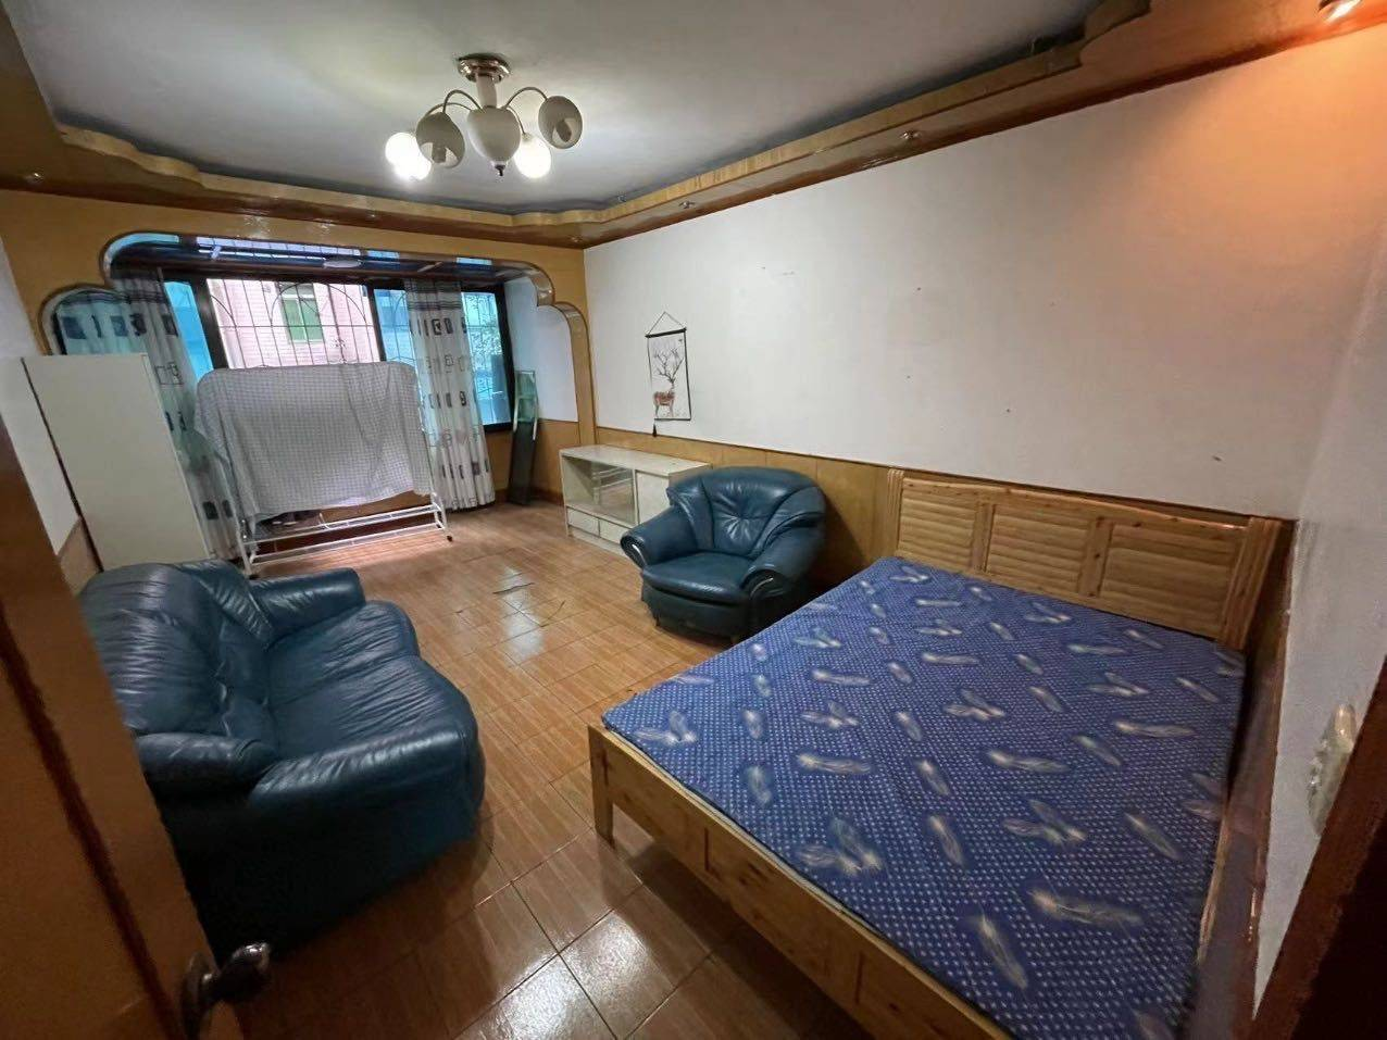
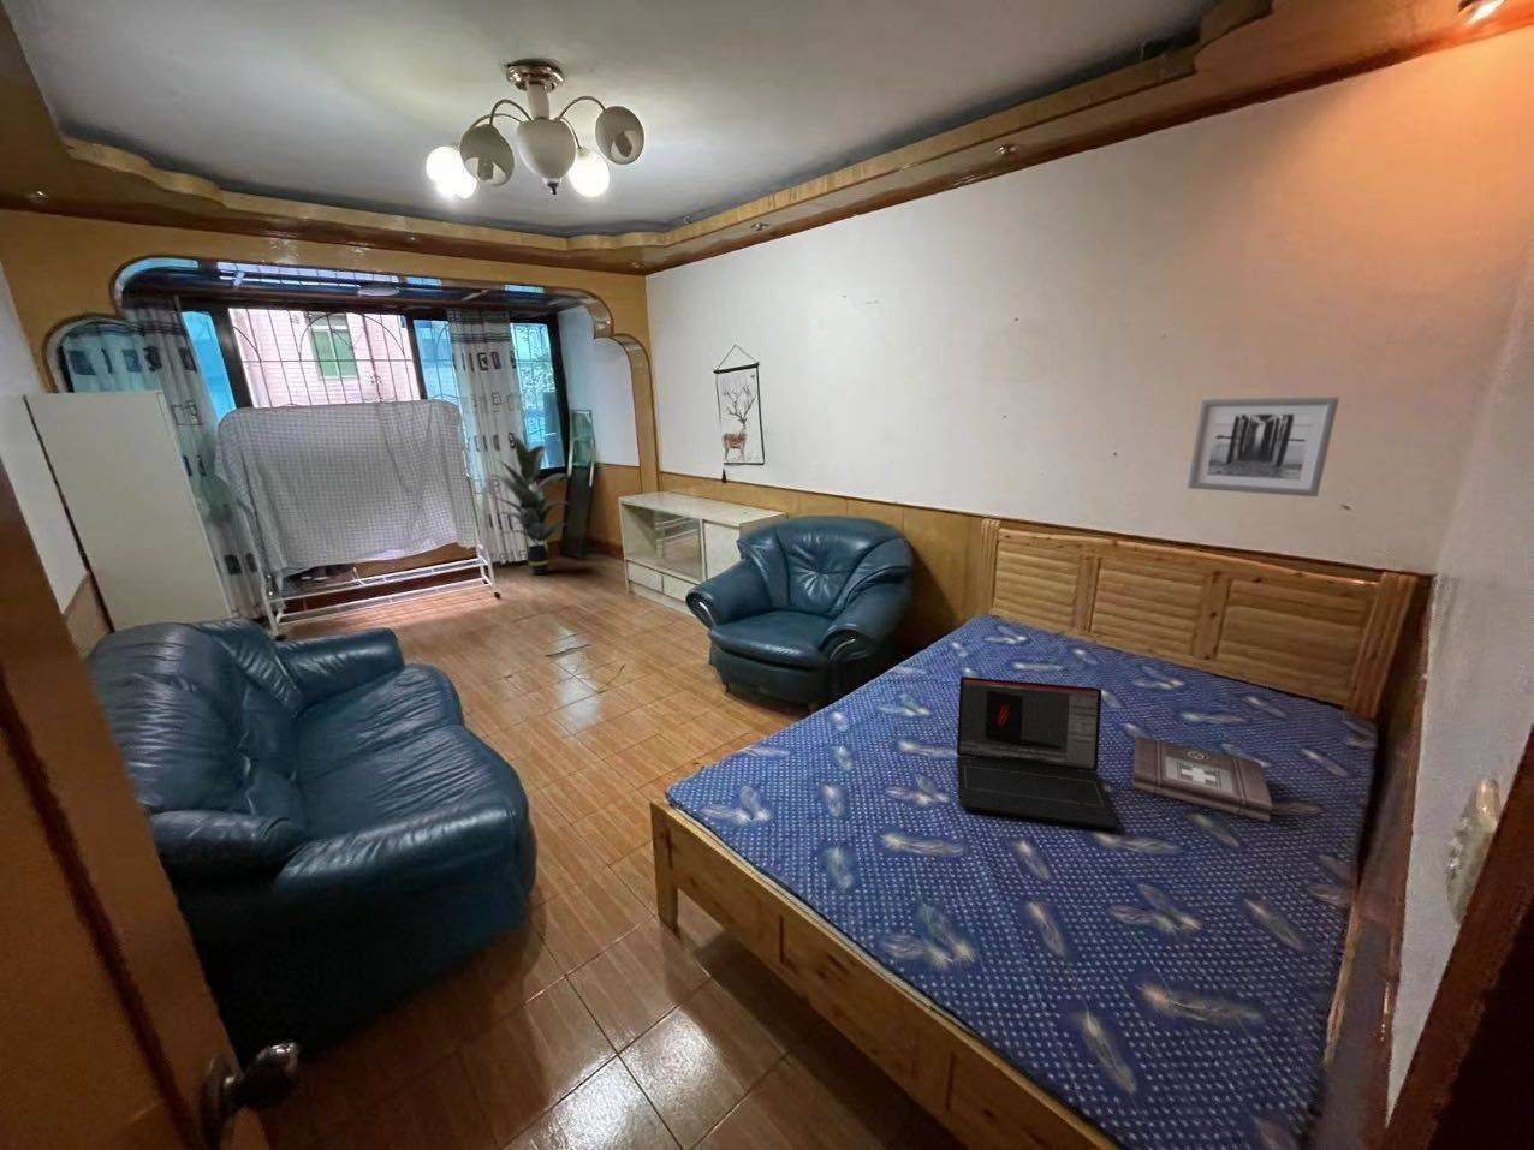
+ laptop (1032, 747)
+ first aid kit (1196, 776)
+ wall art (1256, 446)
+ indoor plant (533, 506)
